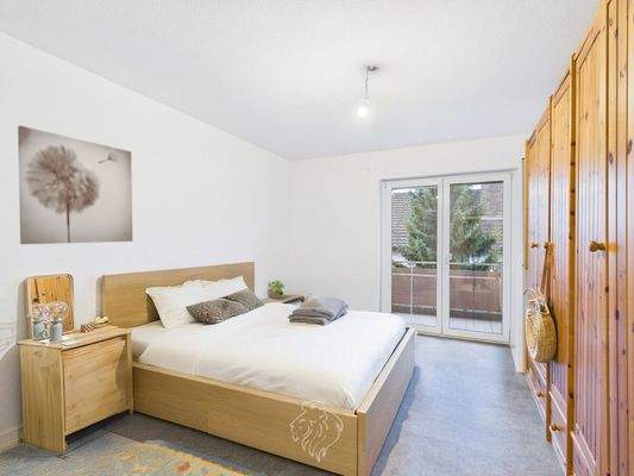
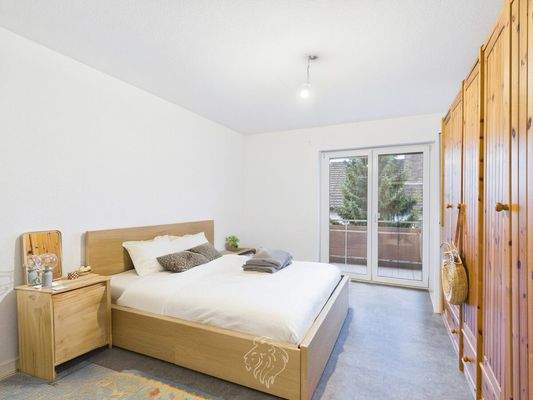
- wall art (82, 192)
